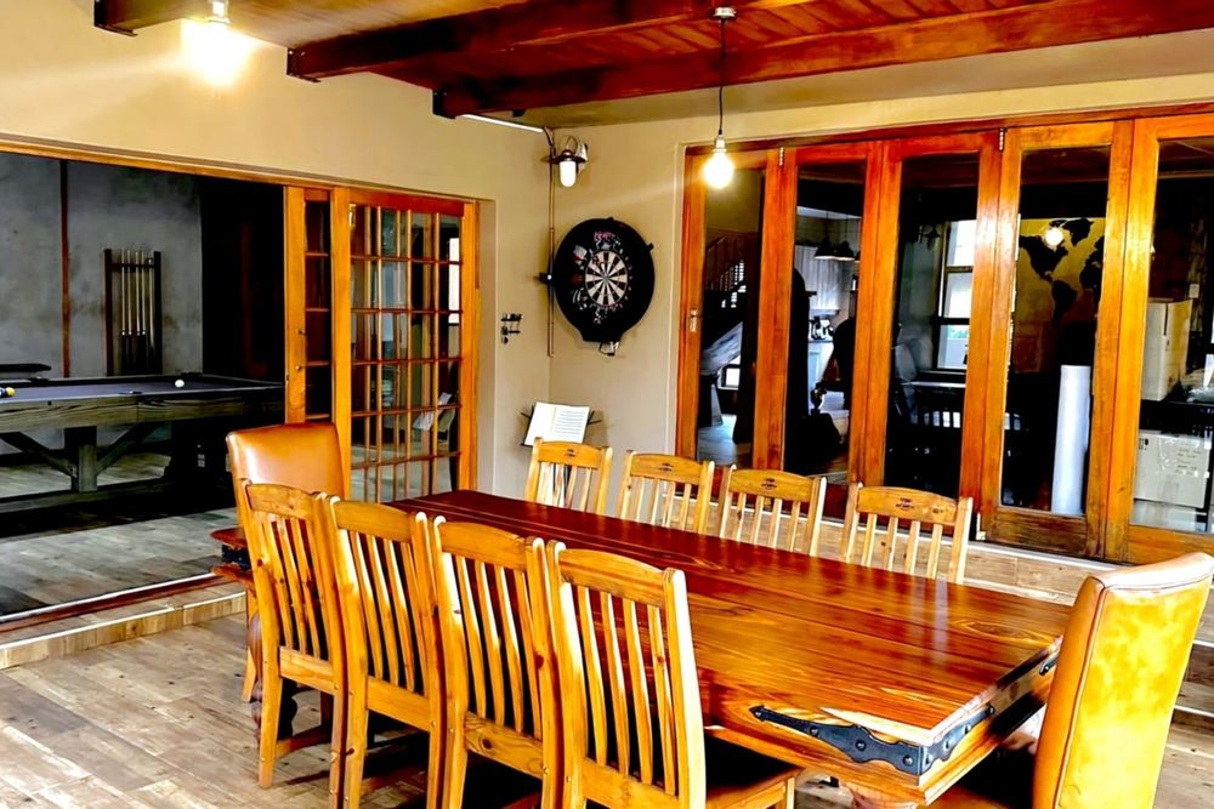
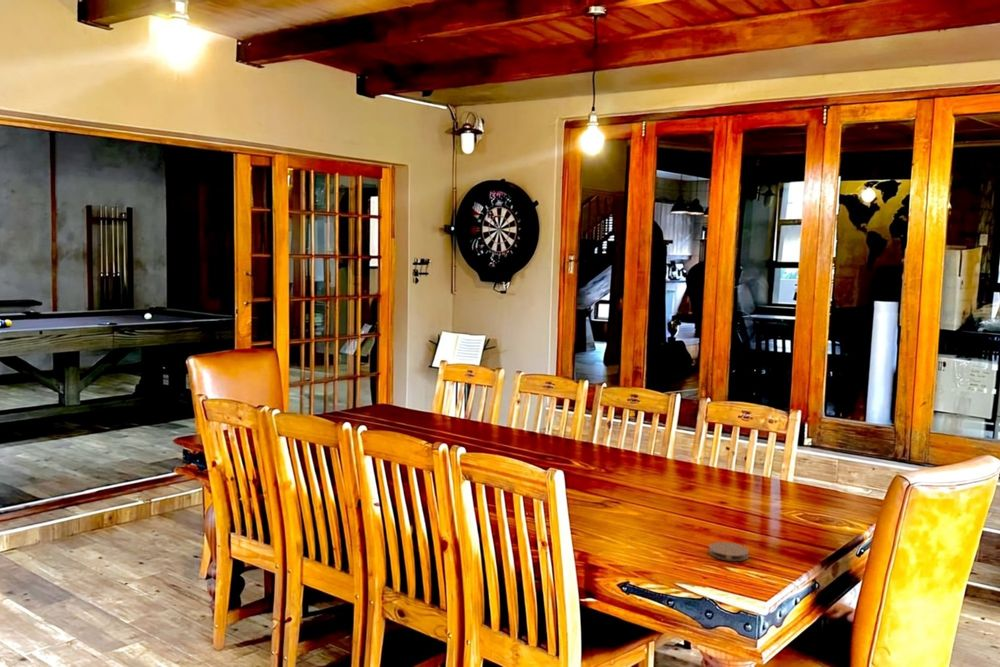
+ coaster (728, 551)
